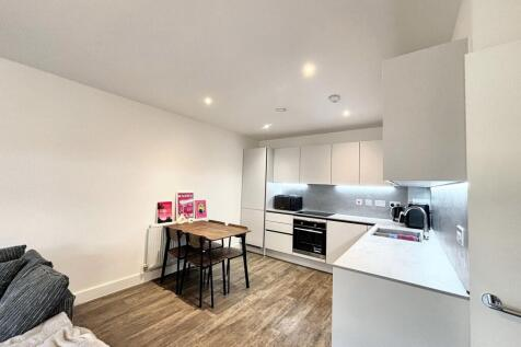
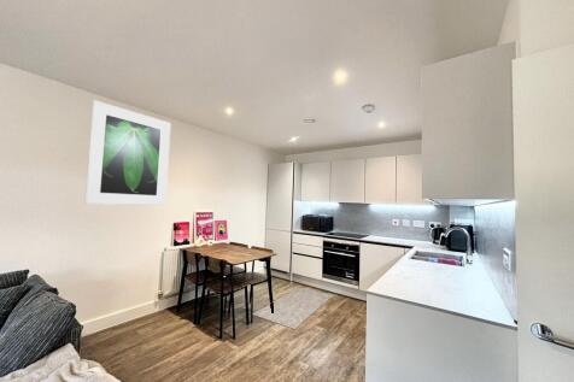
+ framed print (133, 158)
+ rug (297, 304)
